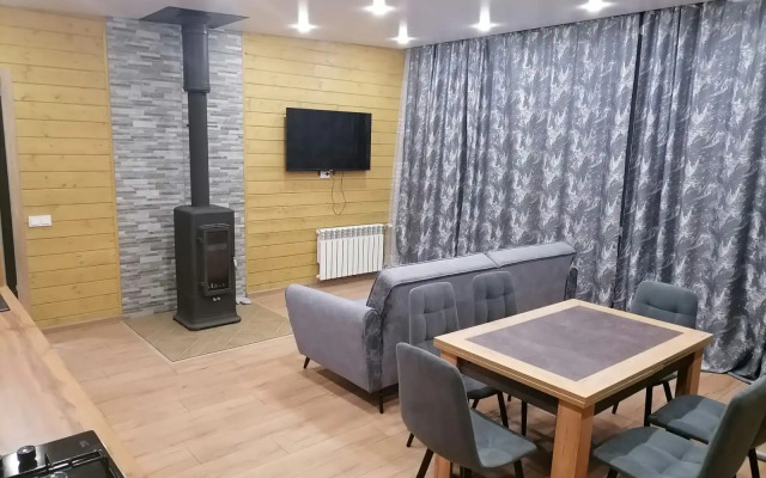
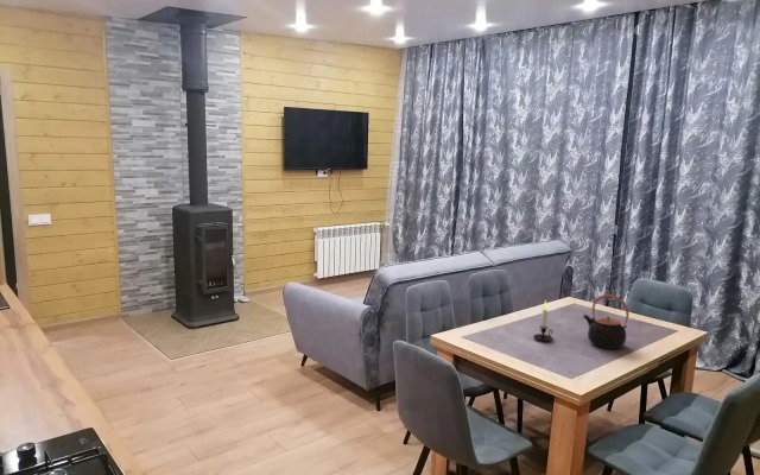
+ candle (545, 318)
+ teapot (604, 318)
